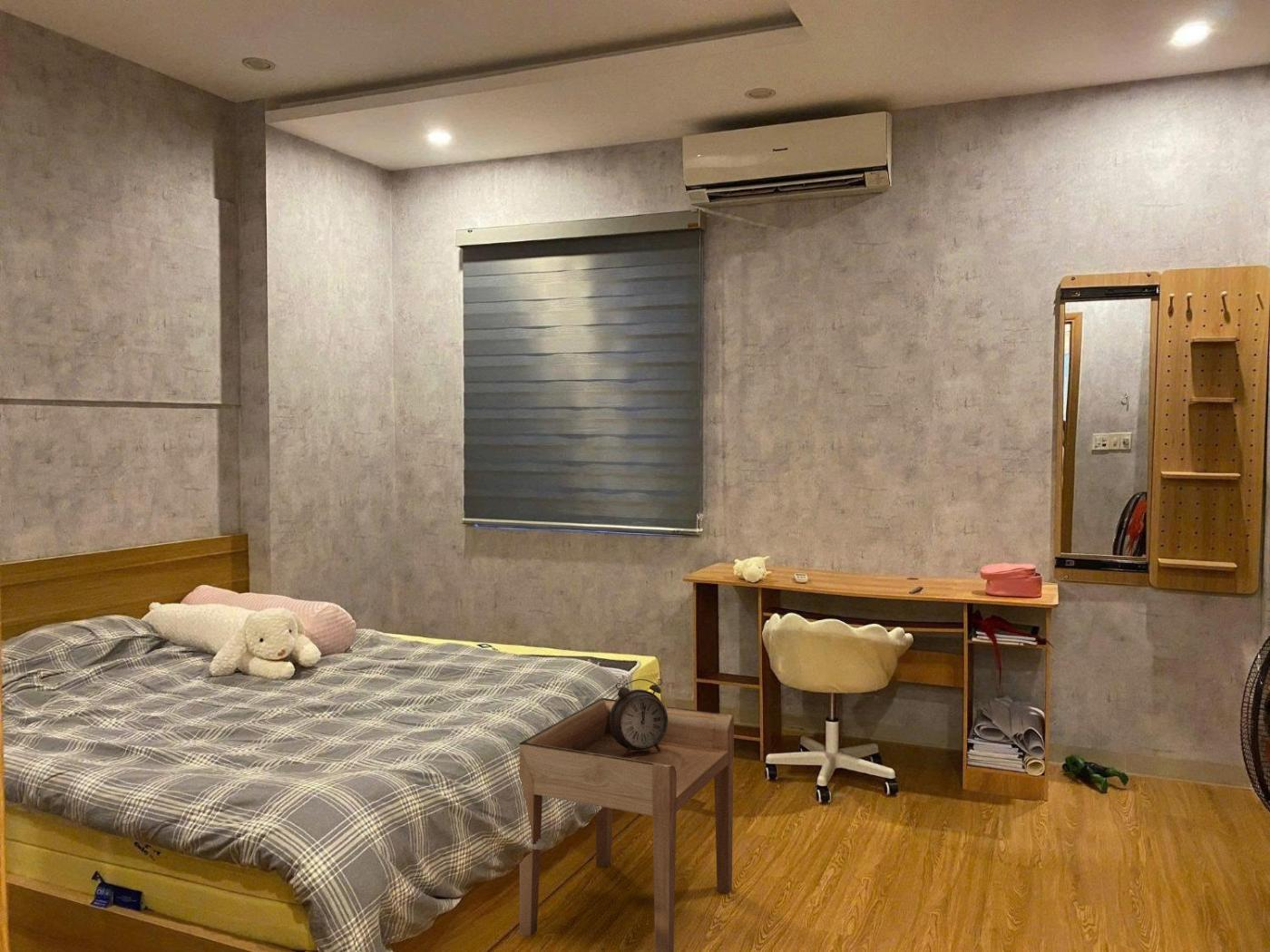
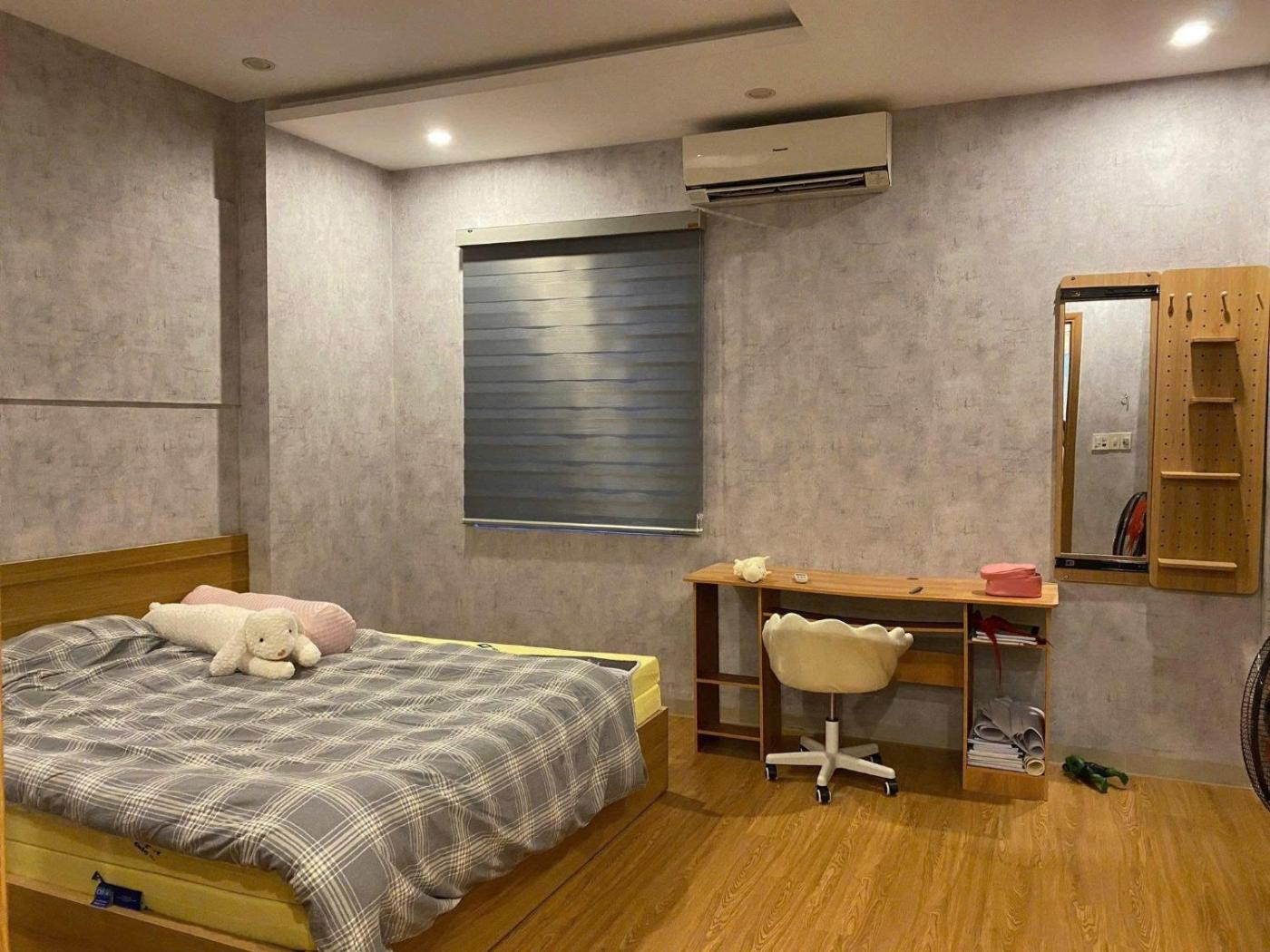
- alarm clock (640, 714)
- side table (631, 811)
